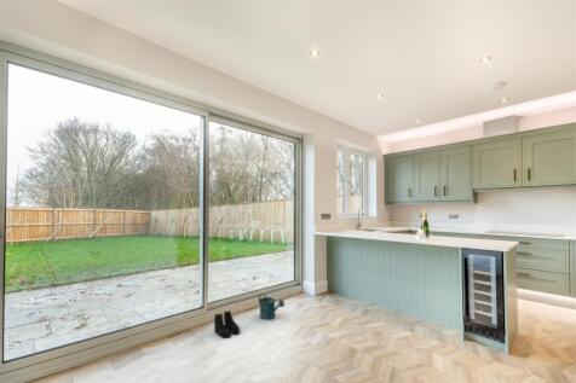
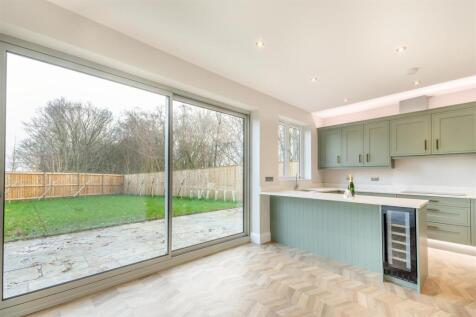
- watering can (270, 307)
- boots (226, 321)
